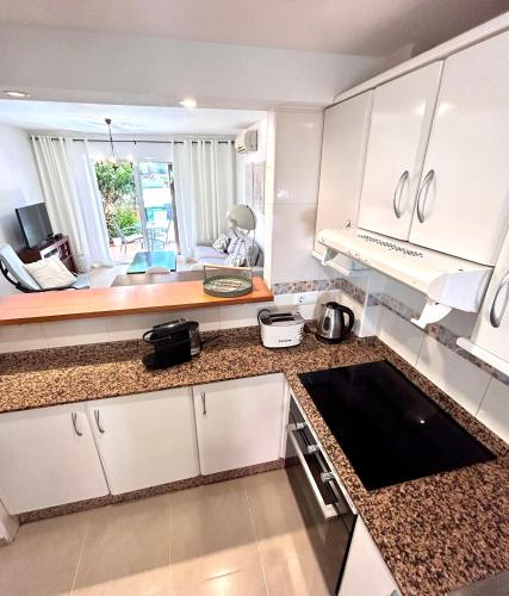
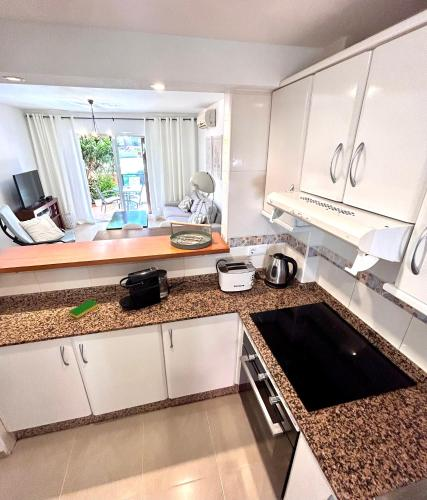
+ dish sponge (84, 308)
